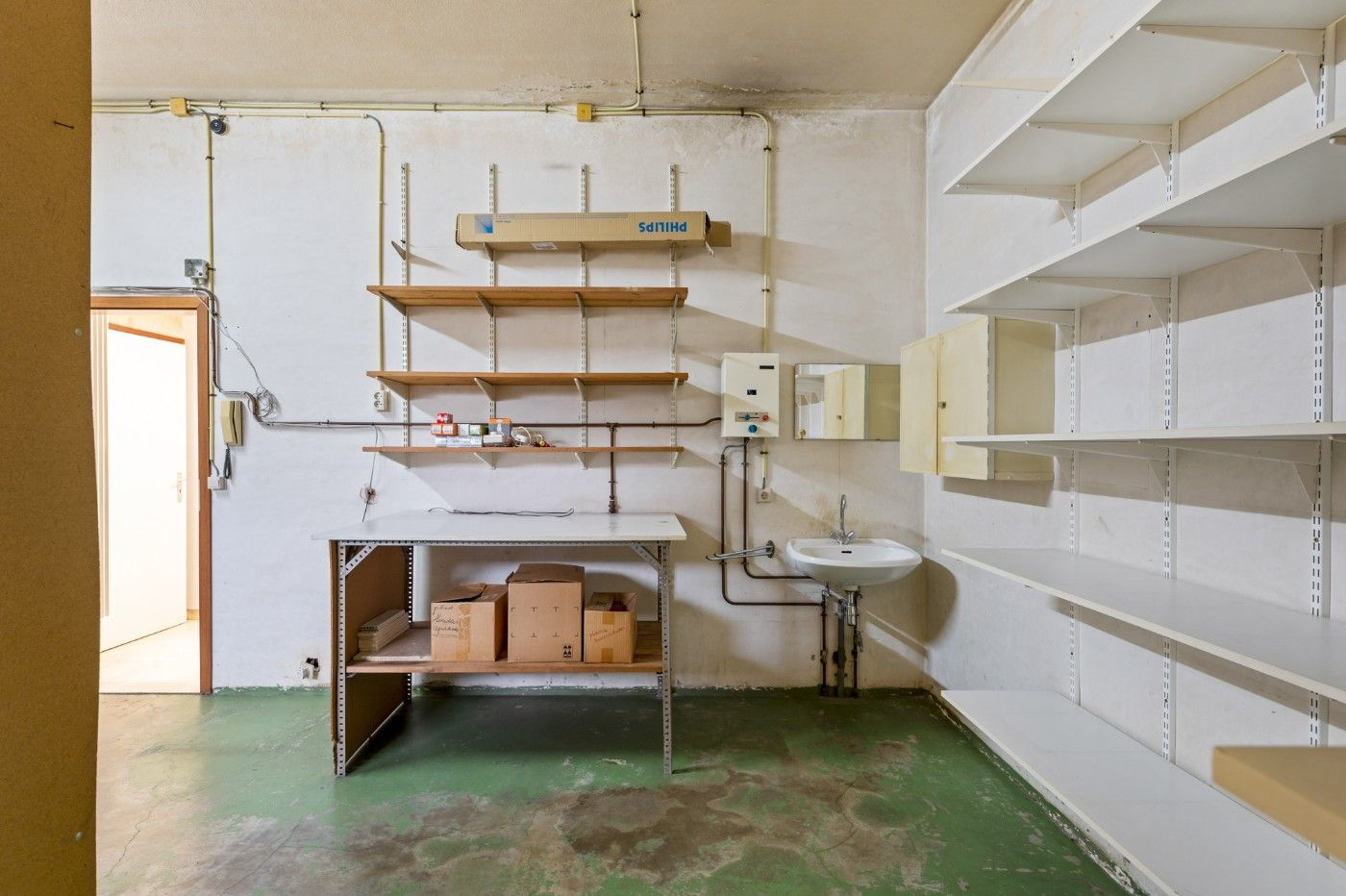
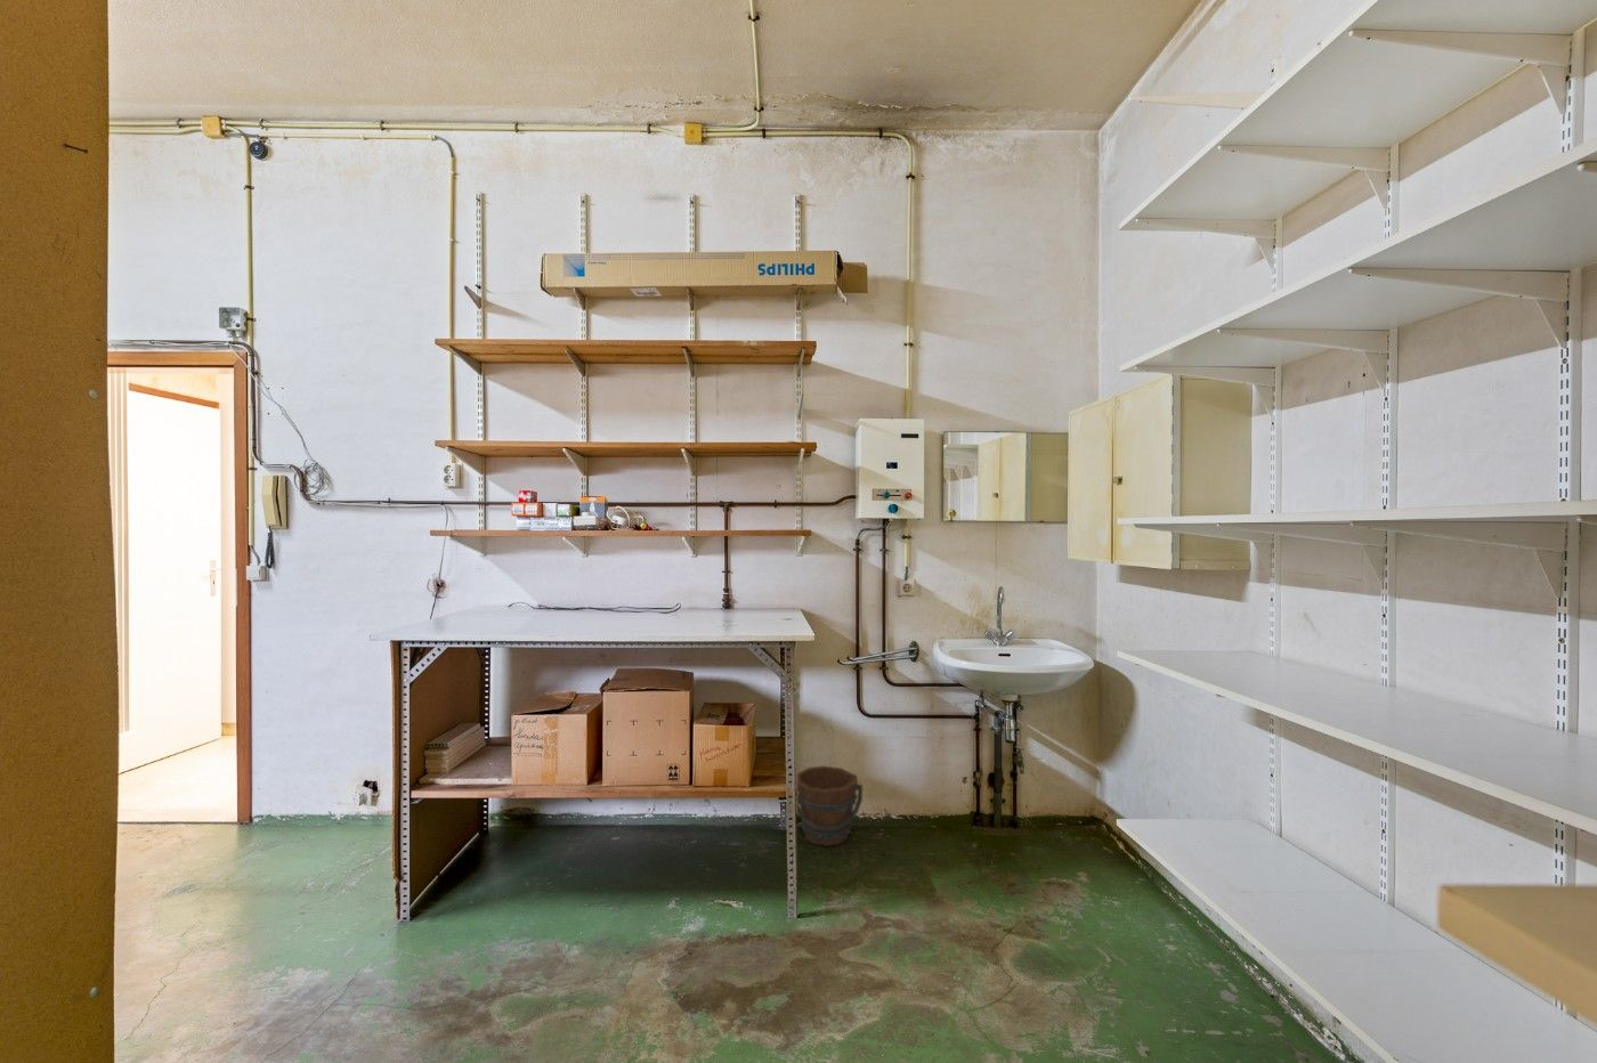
+ bucket (826, 806)
